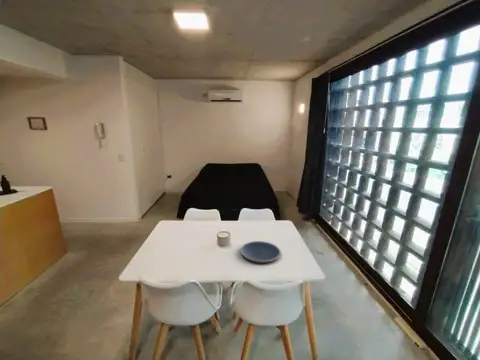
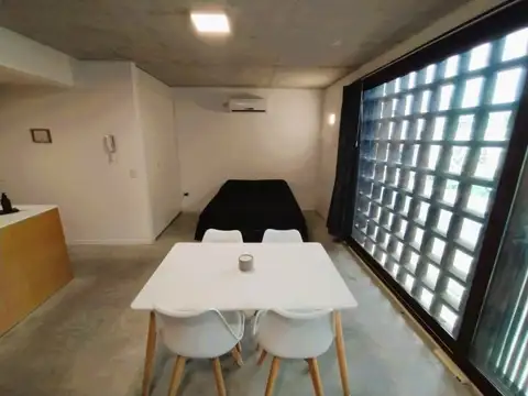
- plate (260, 251)
